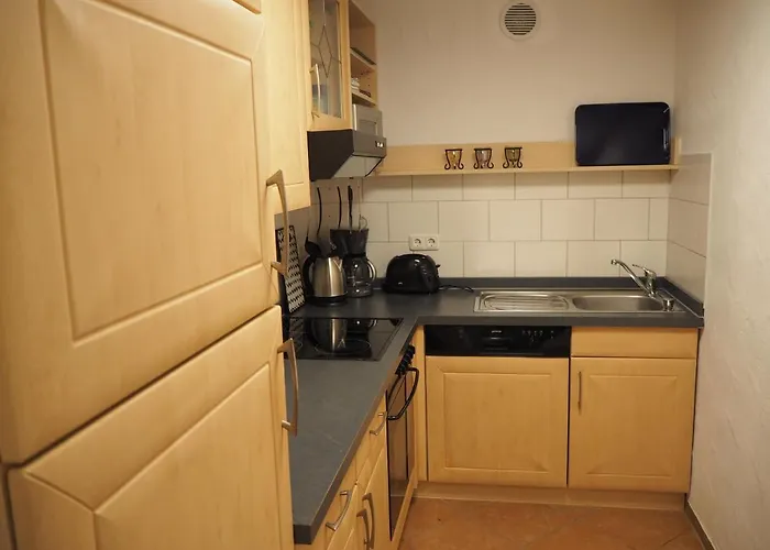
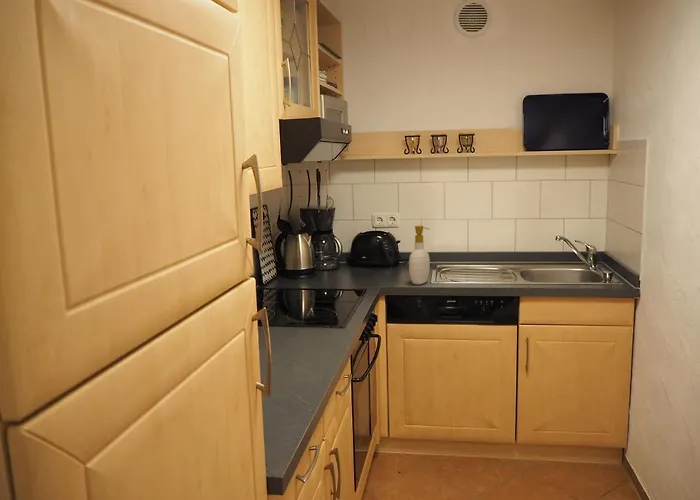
+ soap bottle (420, 254)
